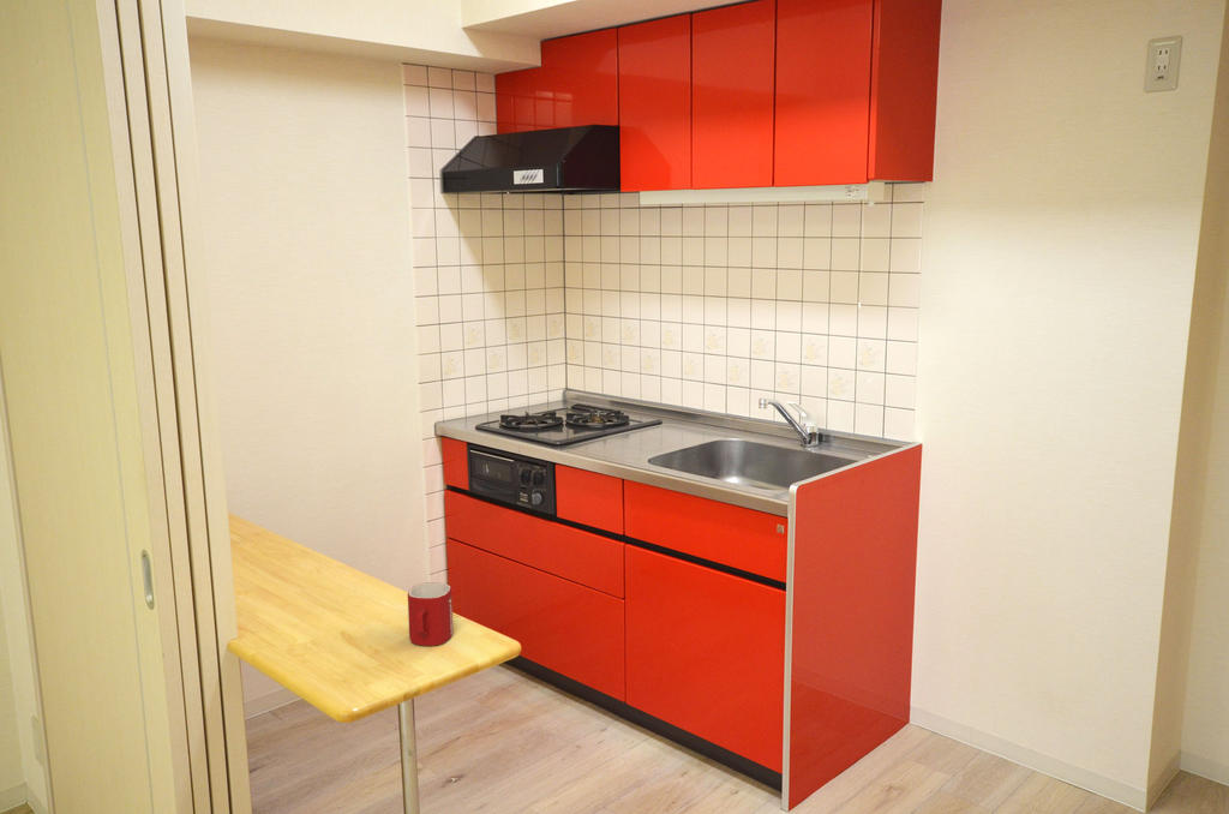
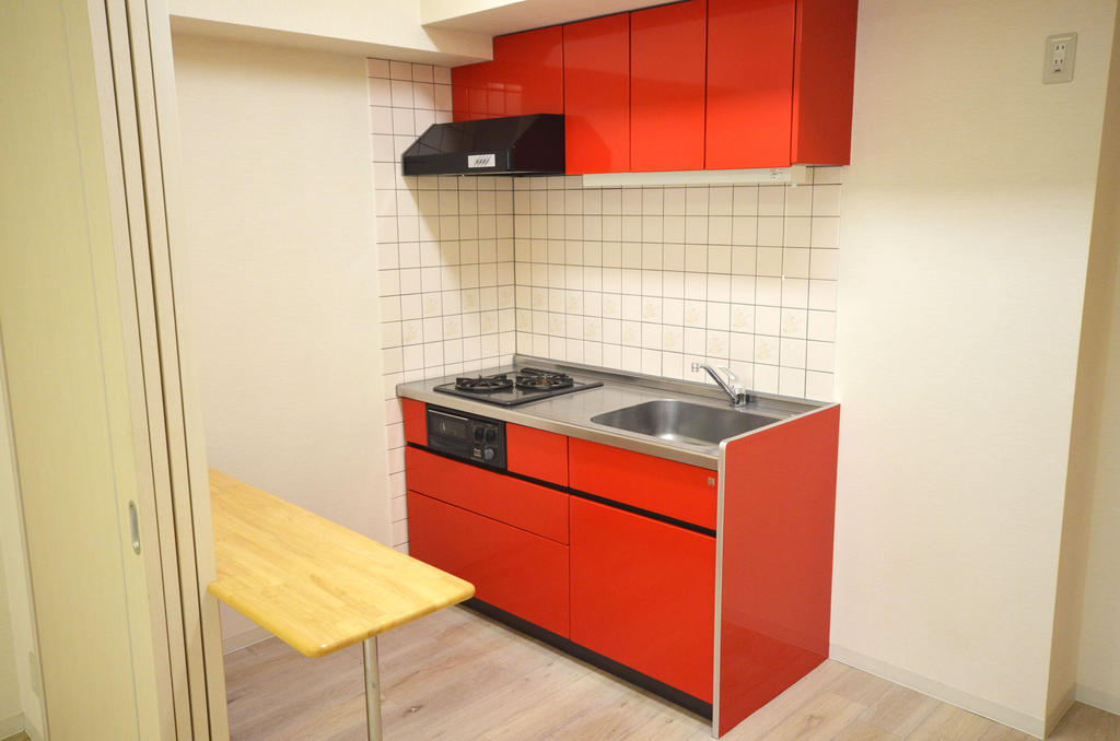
- mug (427, 616)
